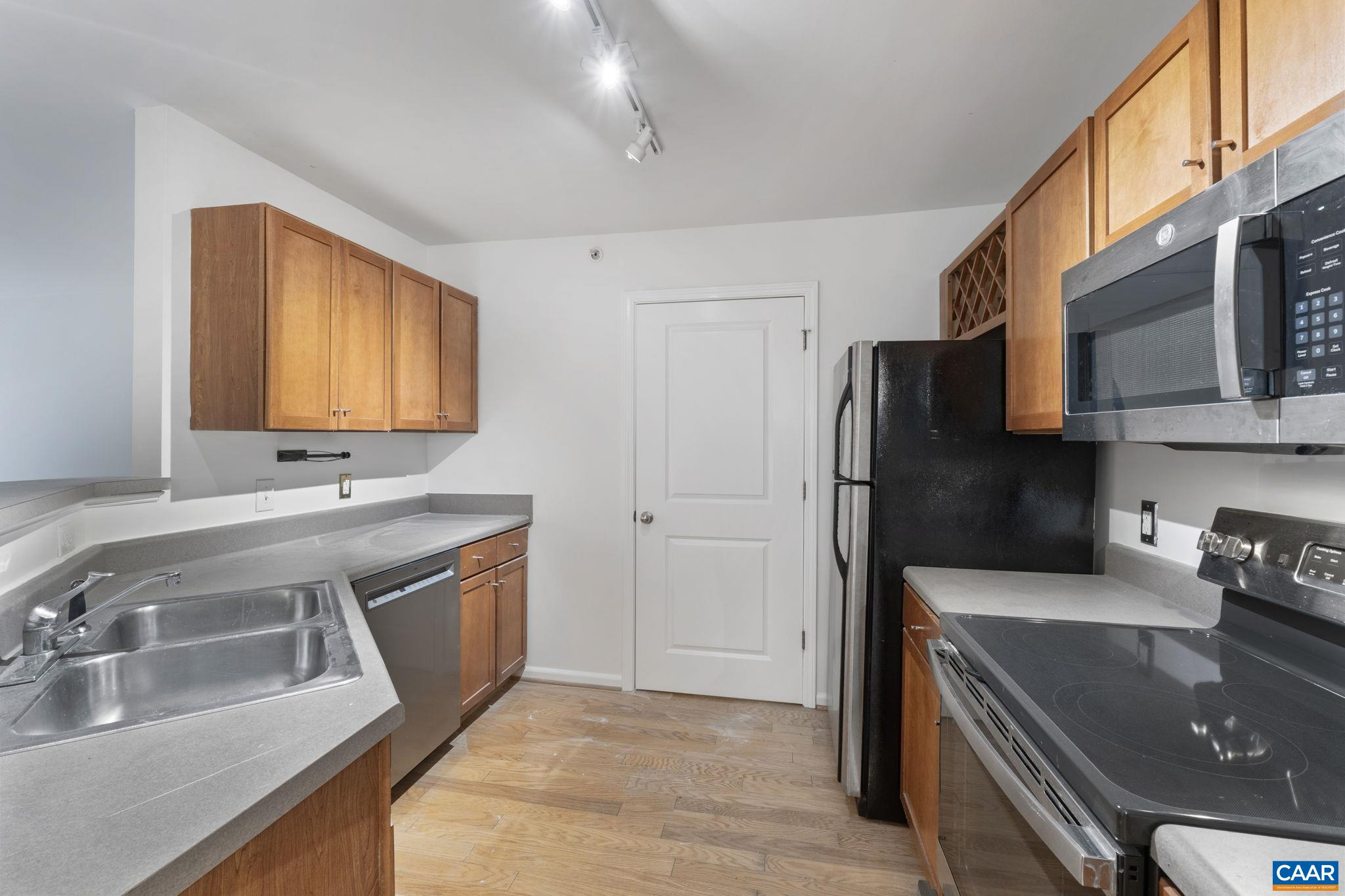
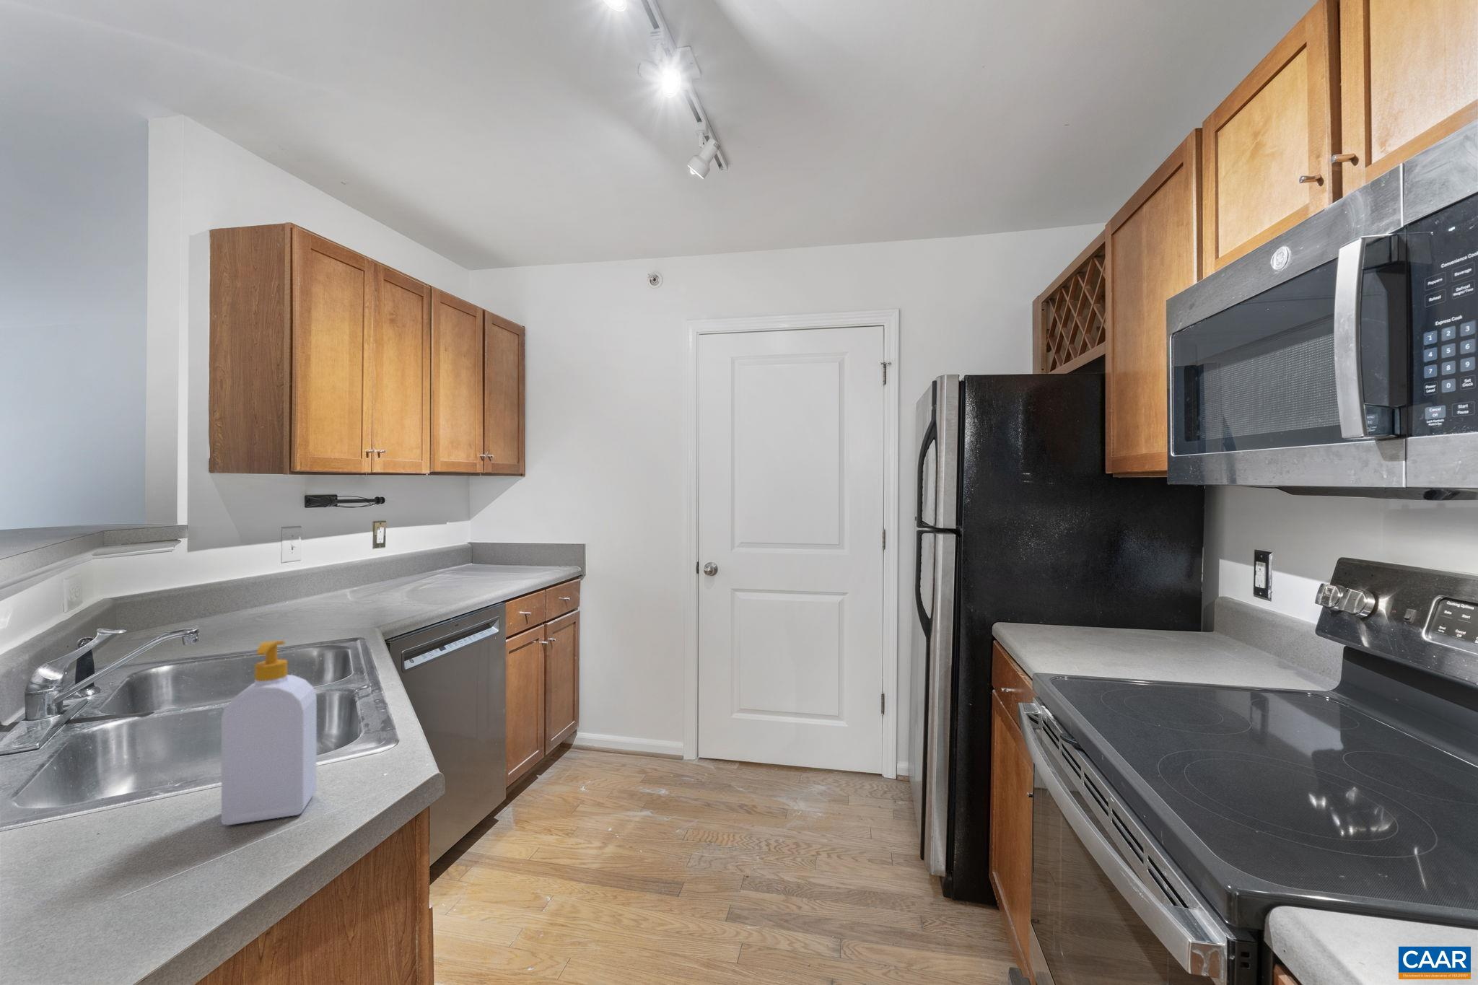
+ soap bottle (270, 726)
